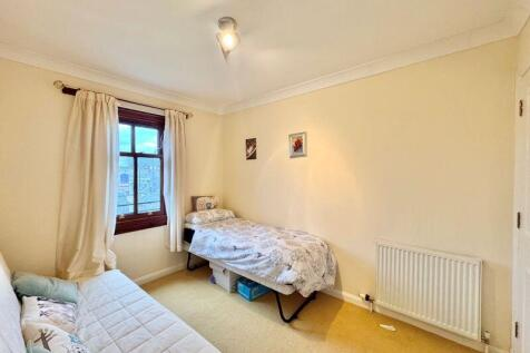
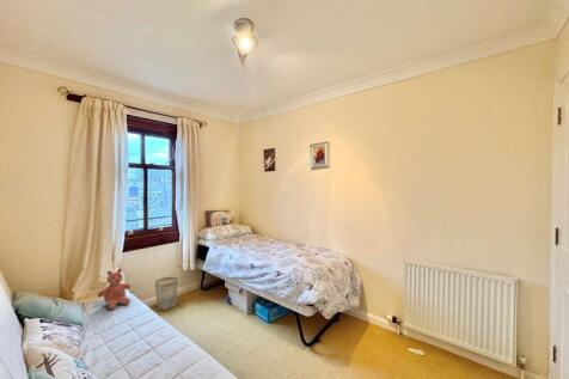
+ wastebasket (166, 293)
+ teddy bear (116, 287)
